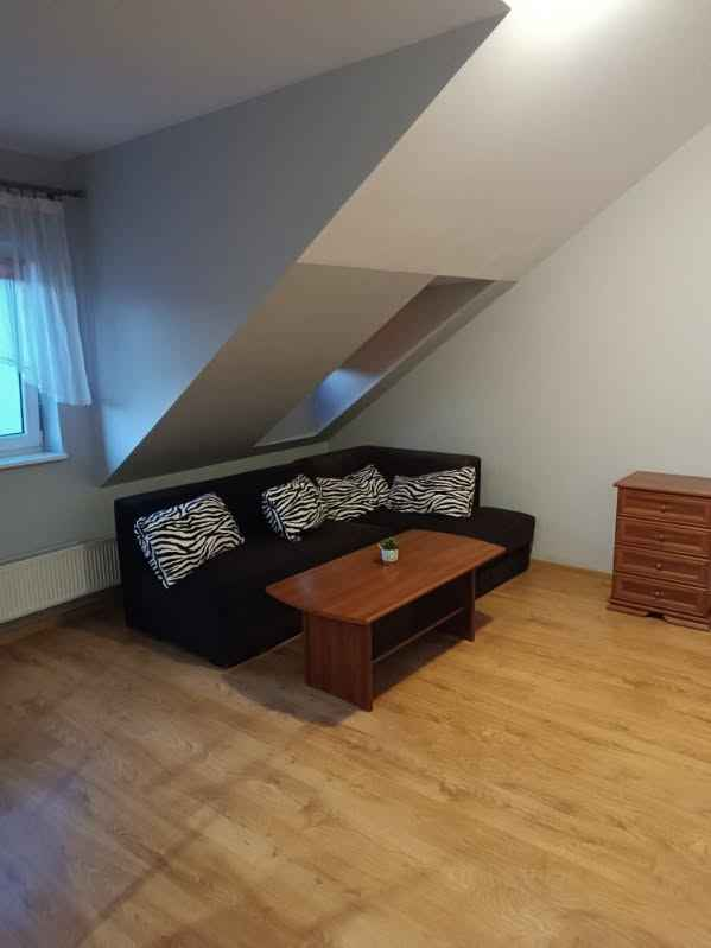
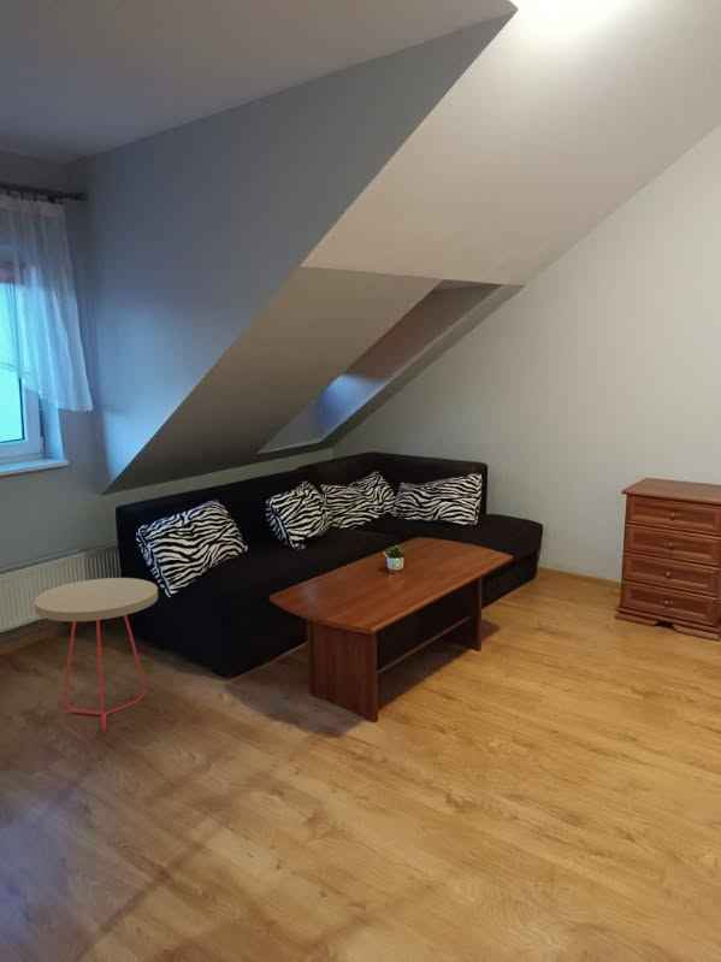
+ side table (100, 655)
